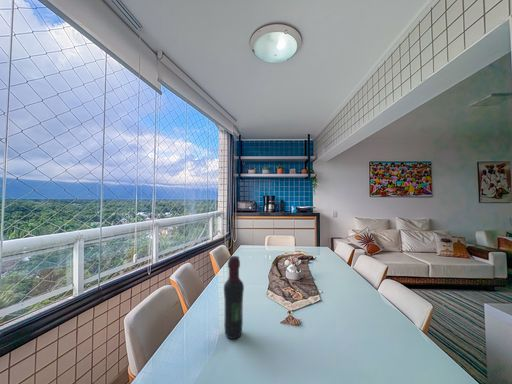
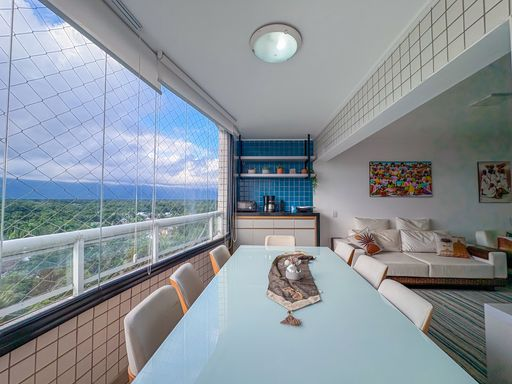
- wine bottle (233, 295)
